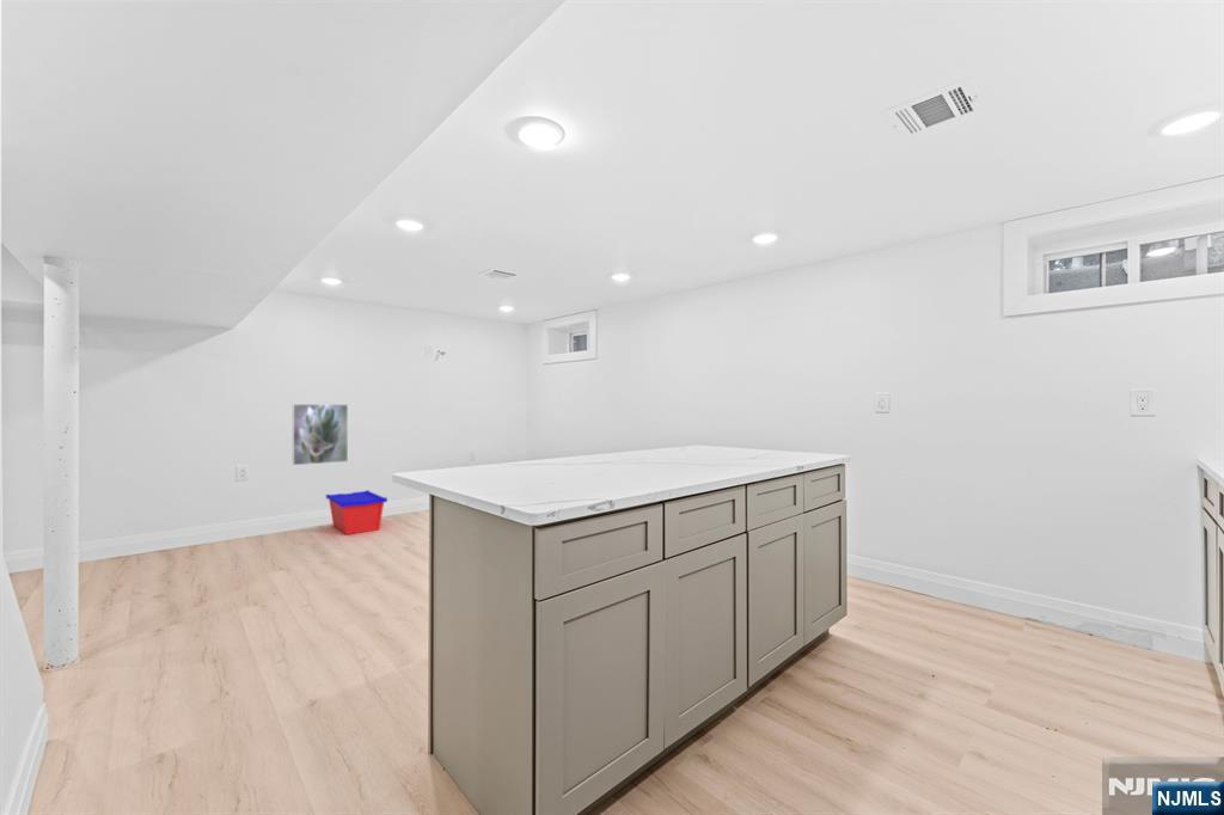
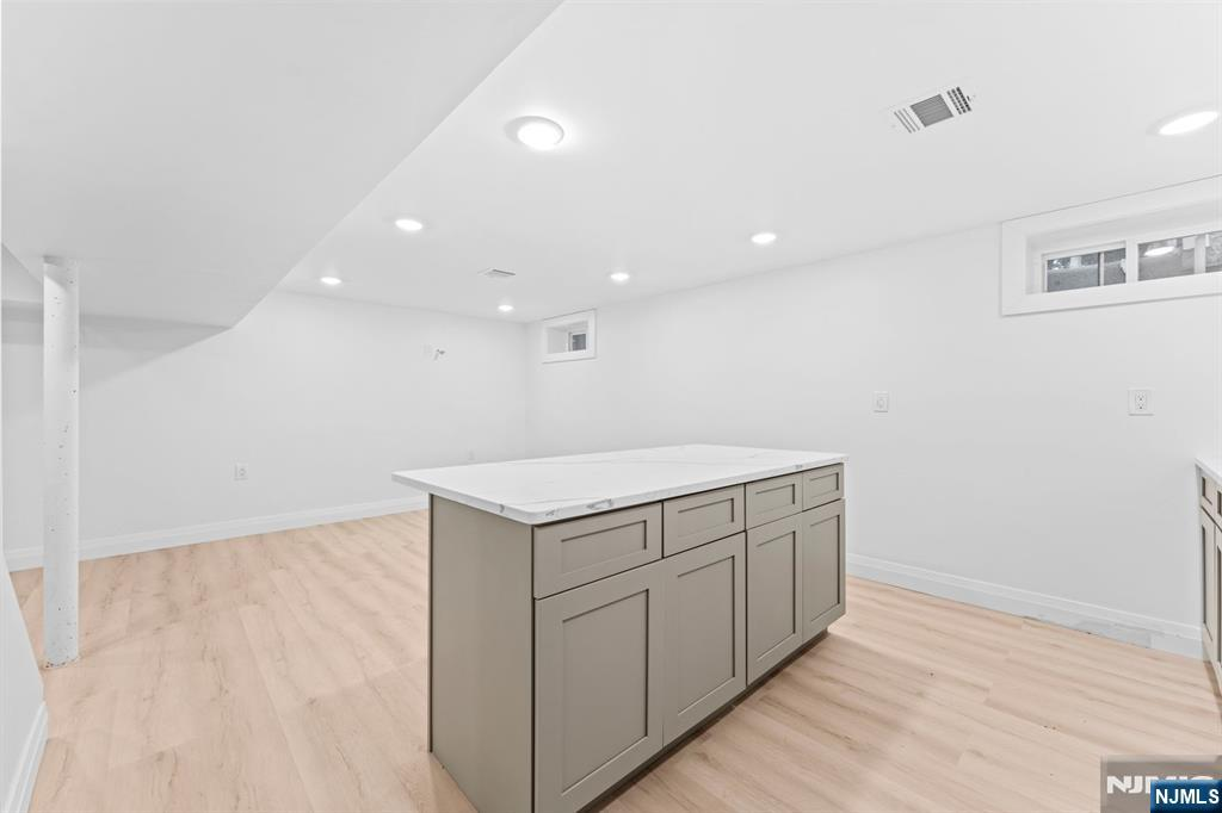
- storage bin (355, 511)
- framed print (320, 433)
